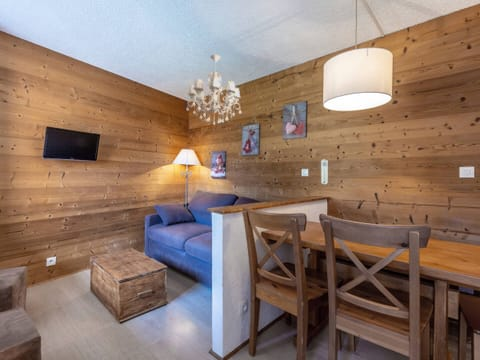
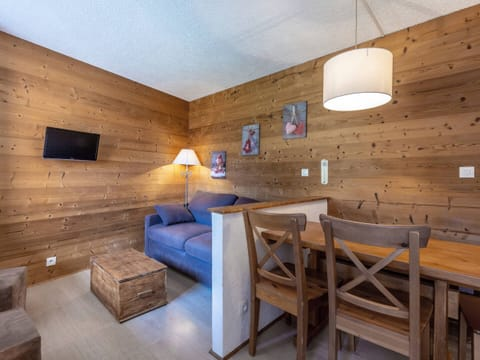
- chandelier (214, 90)
